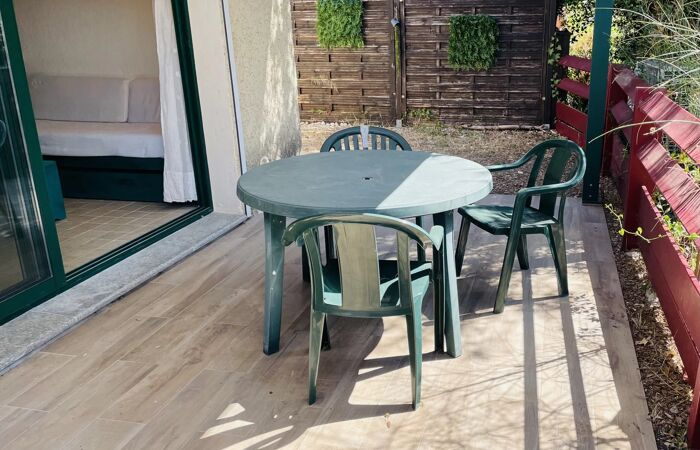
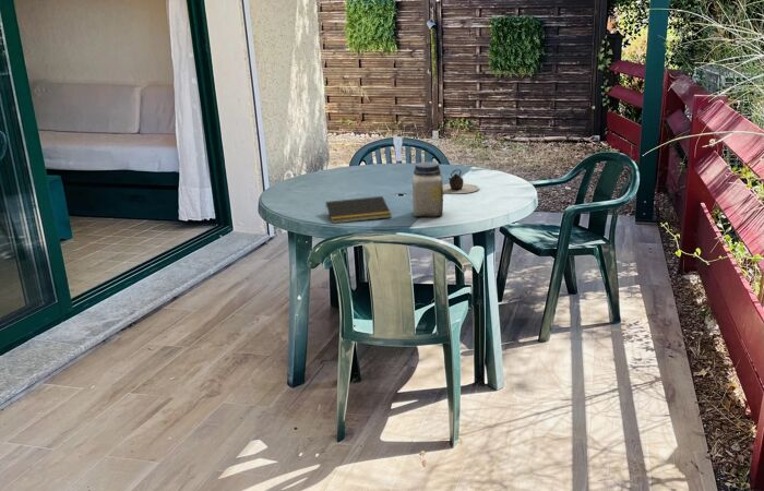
+ teapot (456, 179)
+ jar (427, 189)
+ notepad (358, 208)
